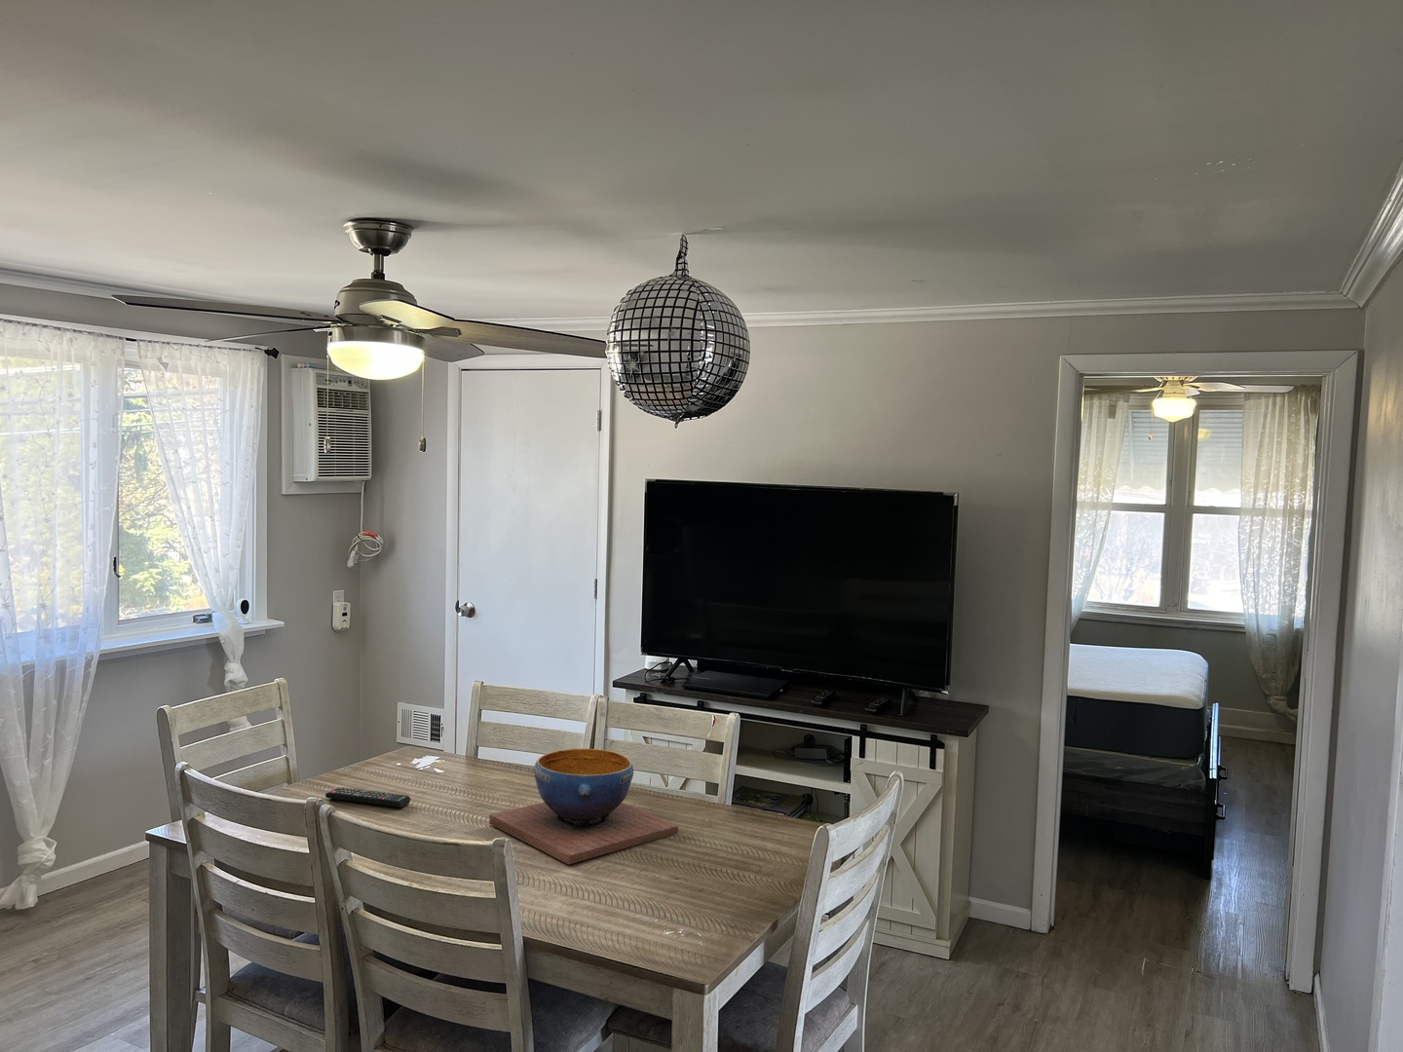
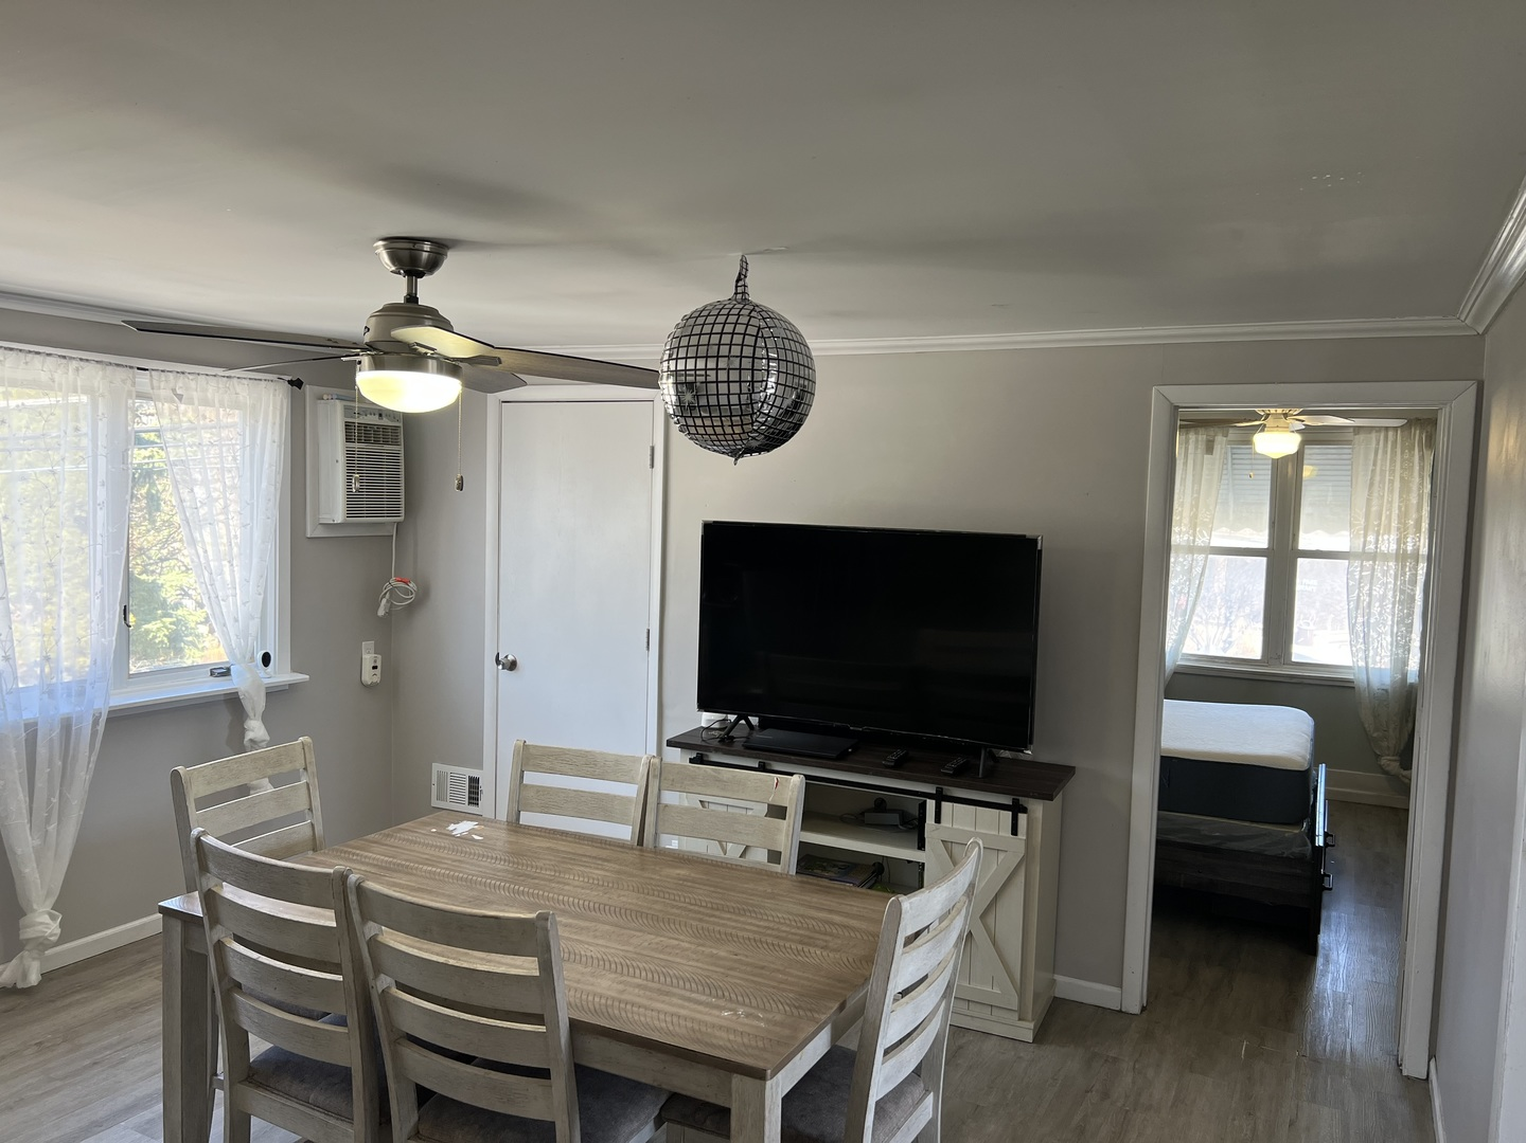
- remote control (367, 797)
- decorative bowl (583, 793)
